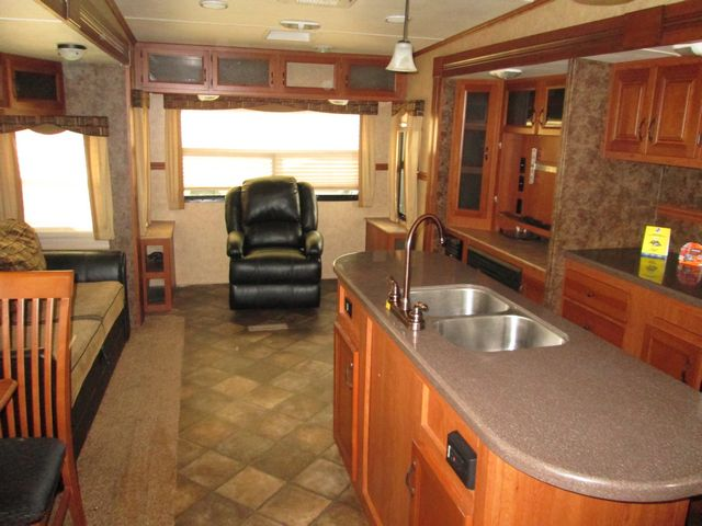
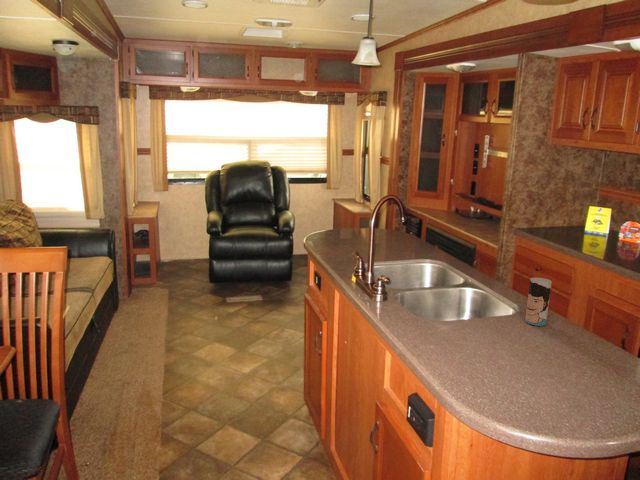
+ cup (538, 301)
